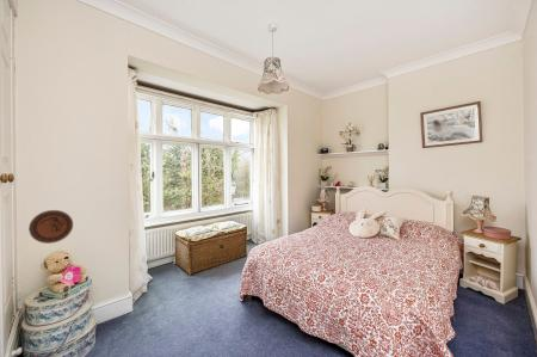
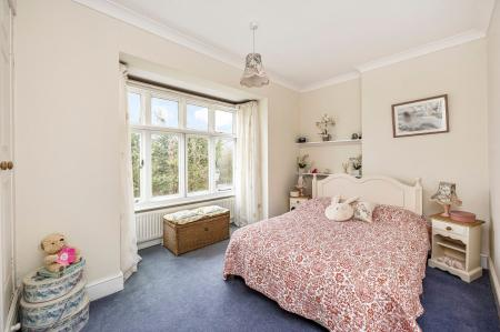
- decorative plate (51, 226)
